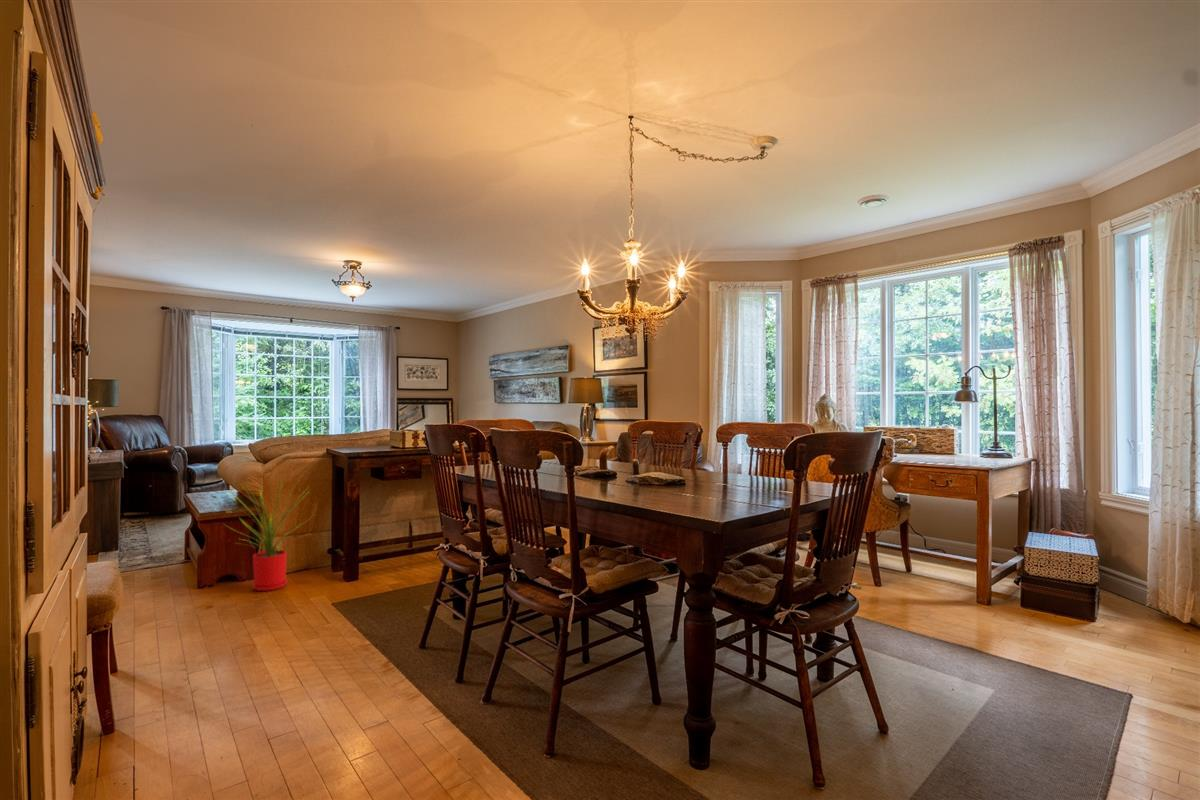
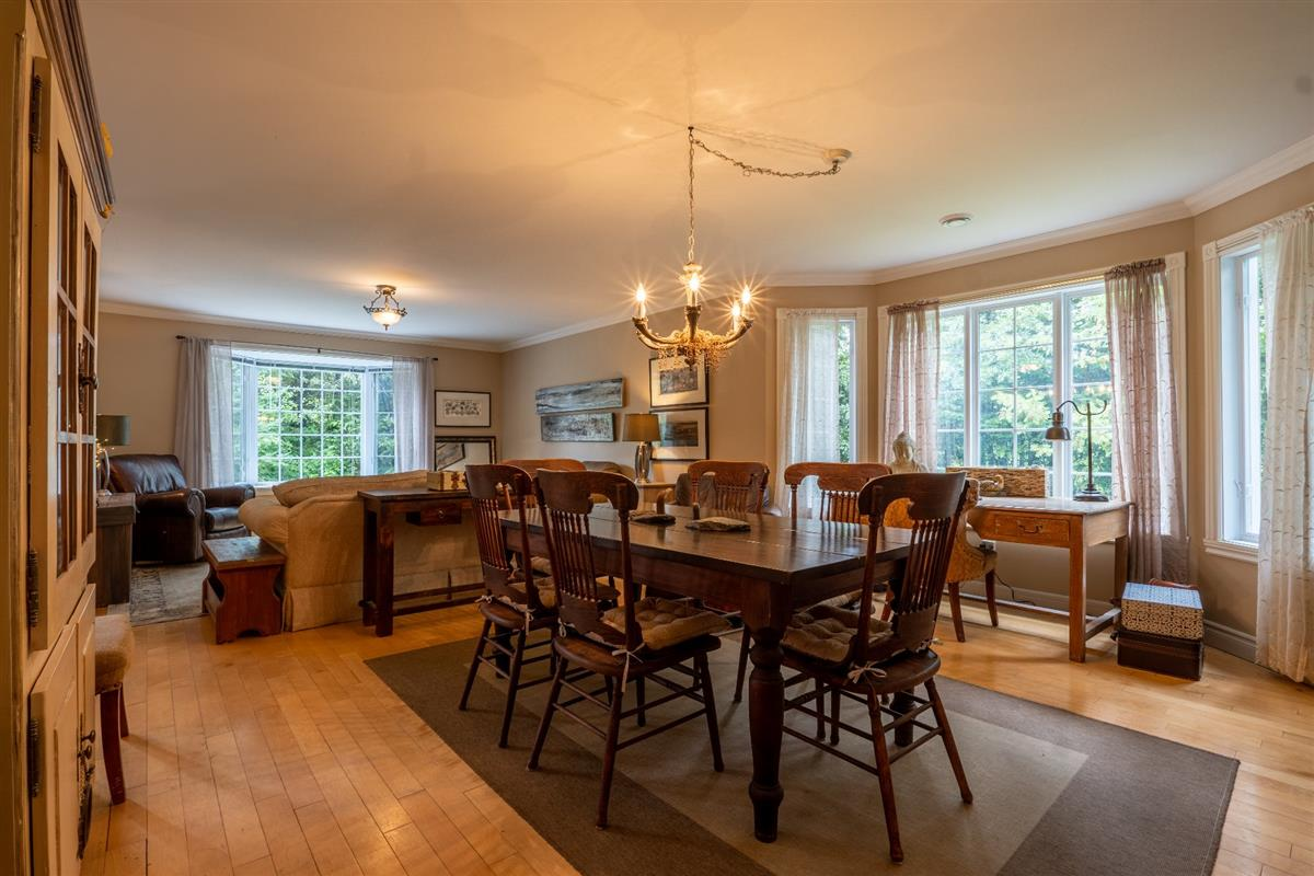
- house plant (269, 532)
